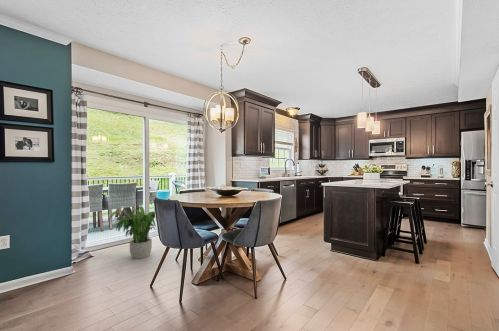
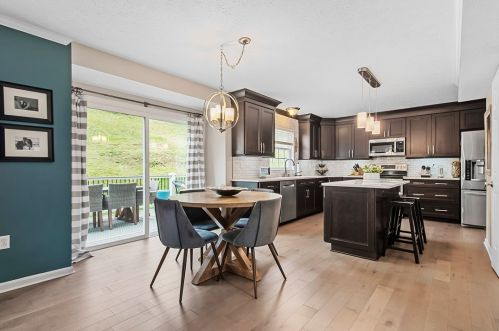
- potted plant (139, 231)
